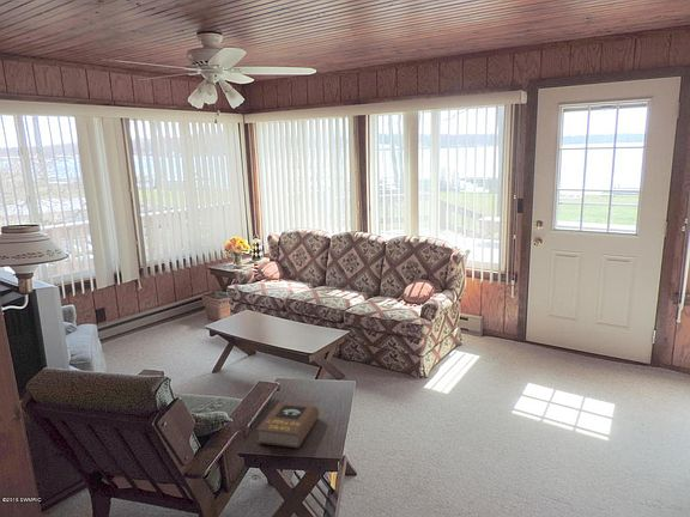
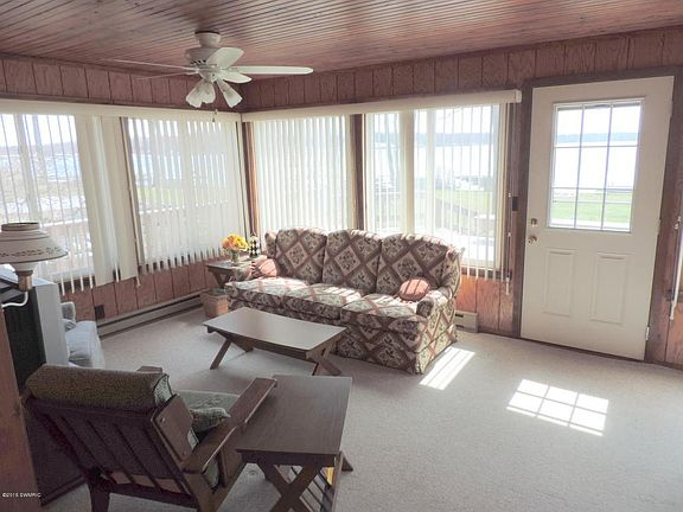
- book (290, 422)
